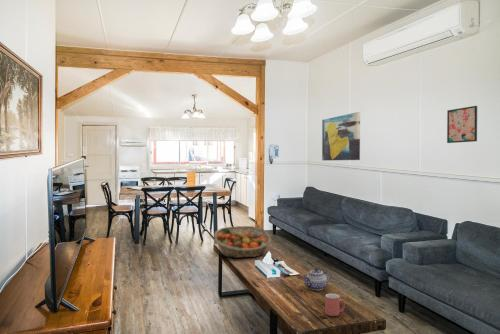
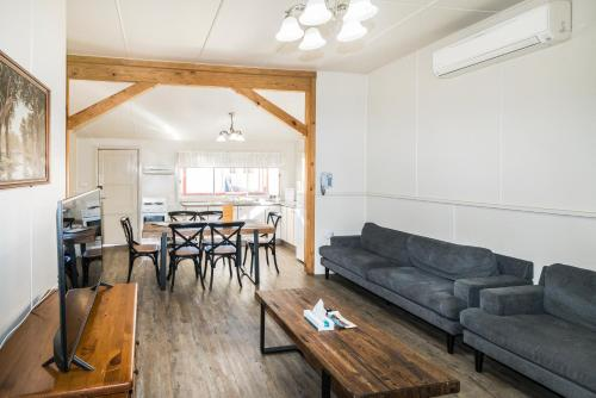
- wall art (461, 125)
- fruit basket (242, 241)
- mug (335, 304)
- teapot (316, 278)
- wall art (339, 138)
